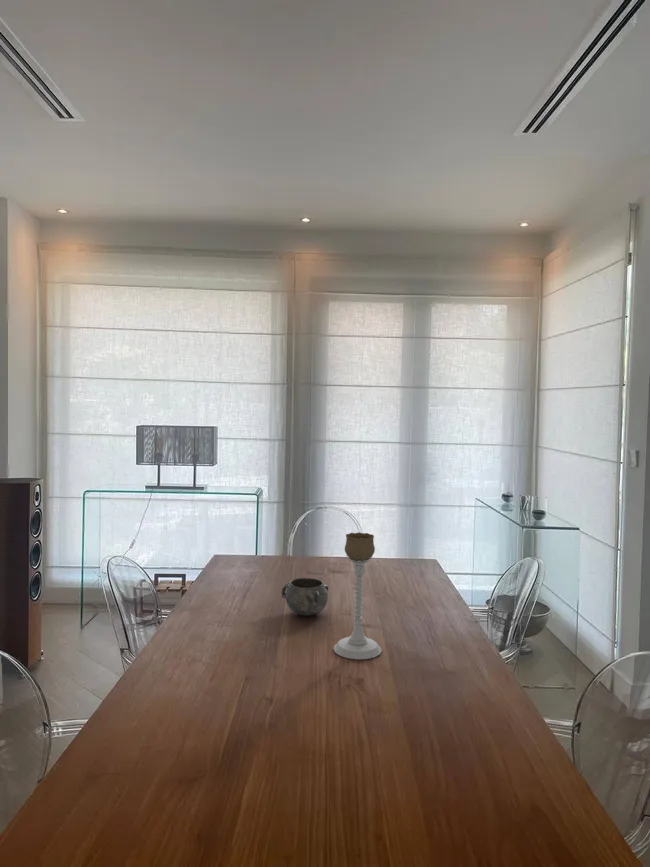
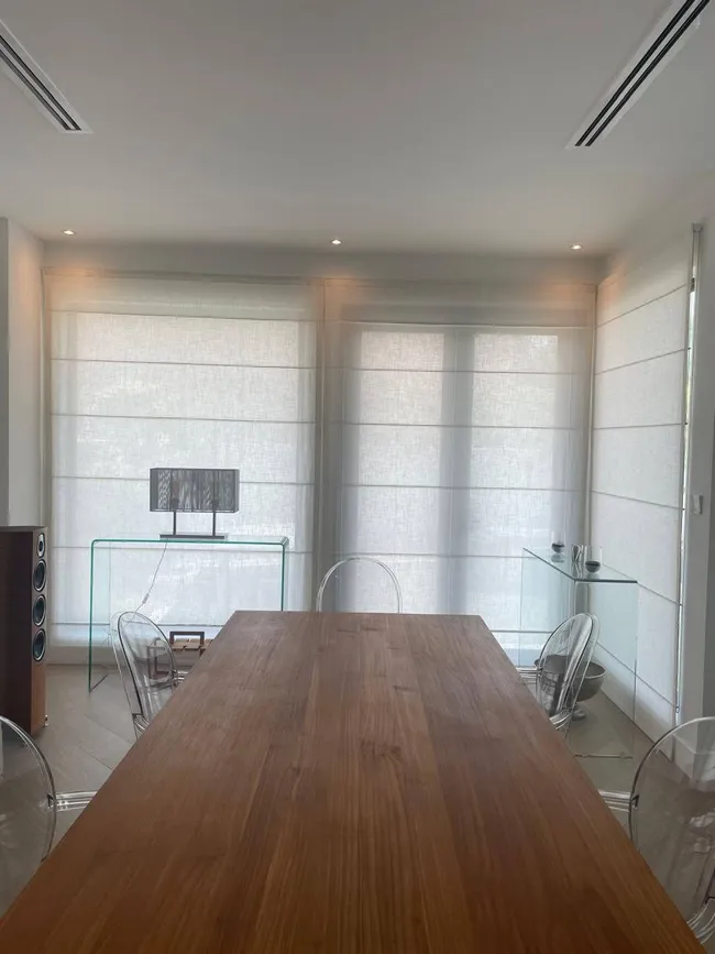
- decorative bowl (309, 598)
- candle holder (358, 592)
